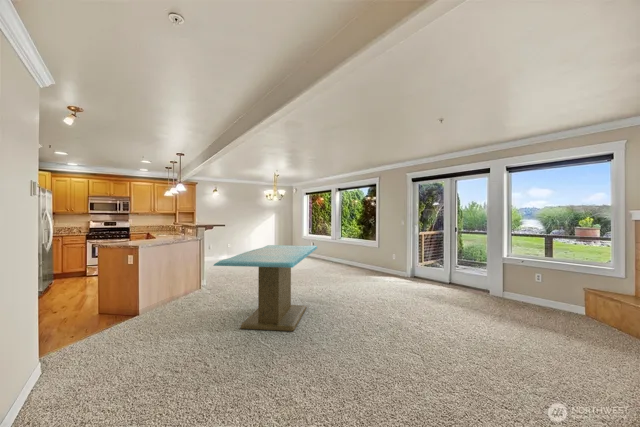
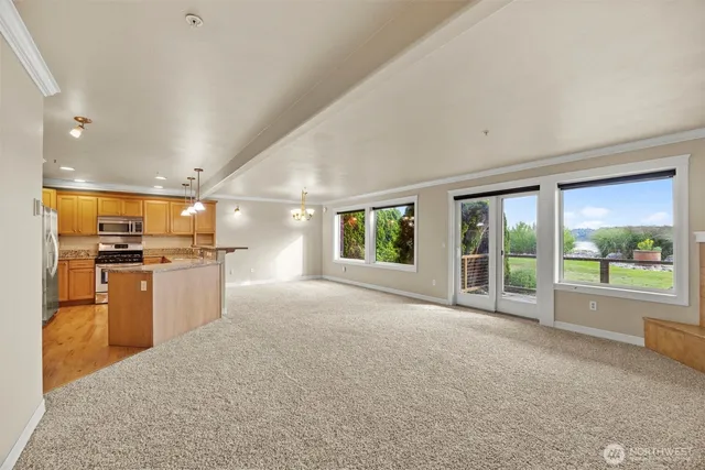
- dining table (276, 284)
